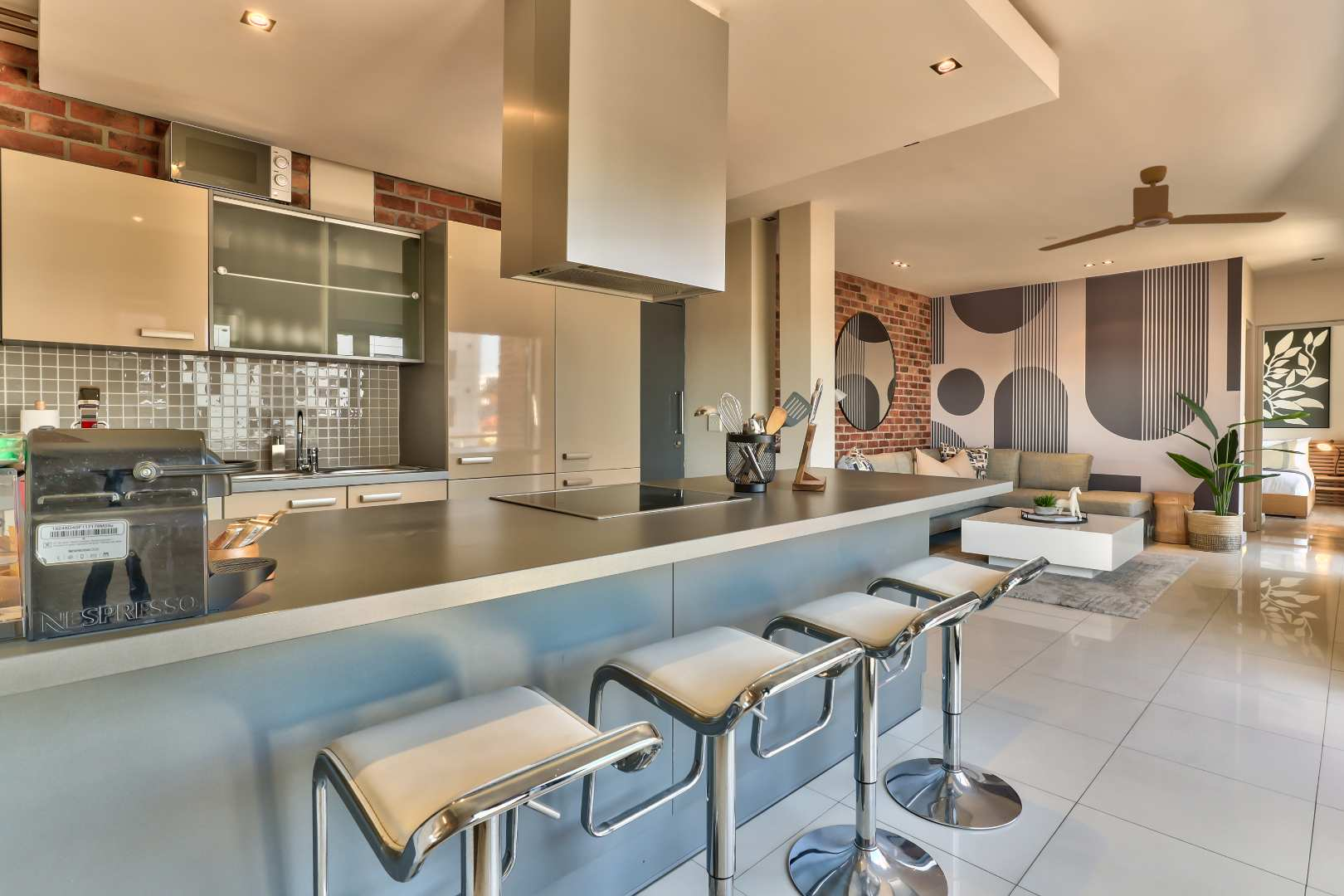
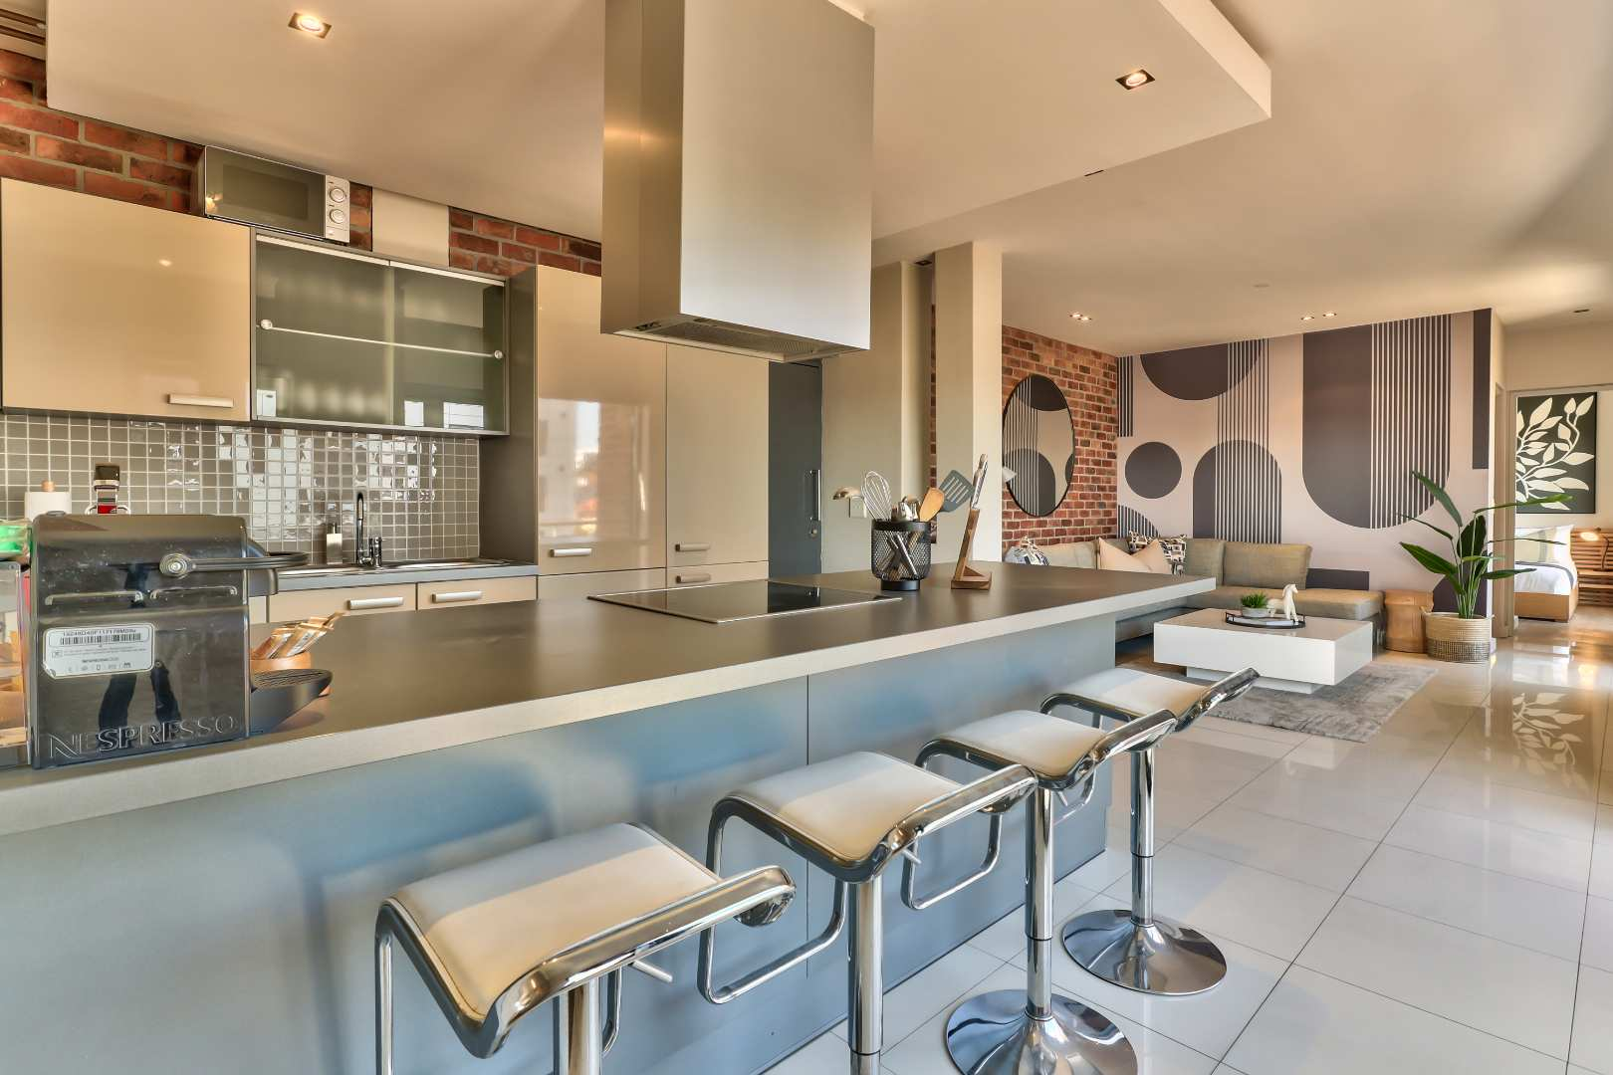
- ceiling fan (1152, 189)
